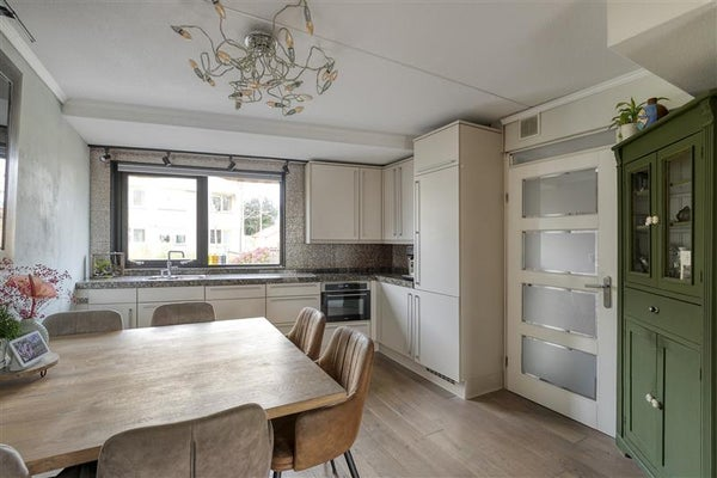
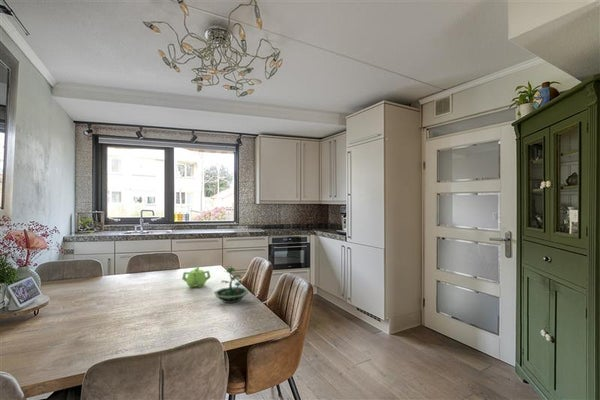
+ teapot (196, 277)
+ terrarium (231, 272)
